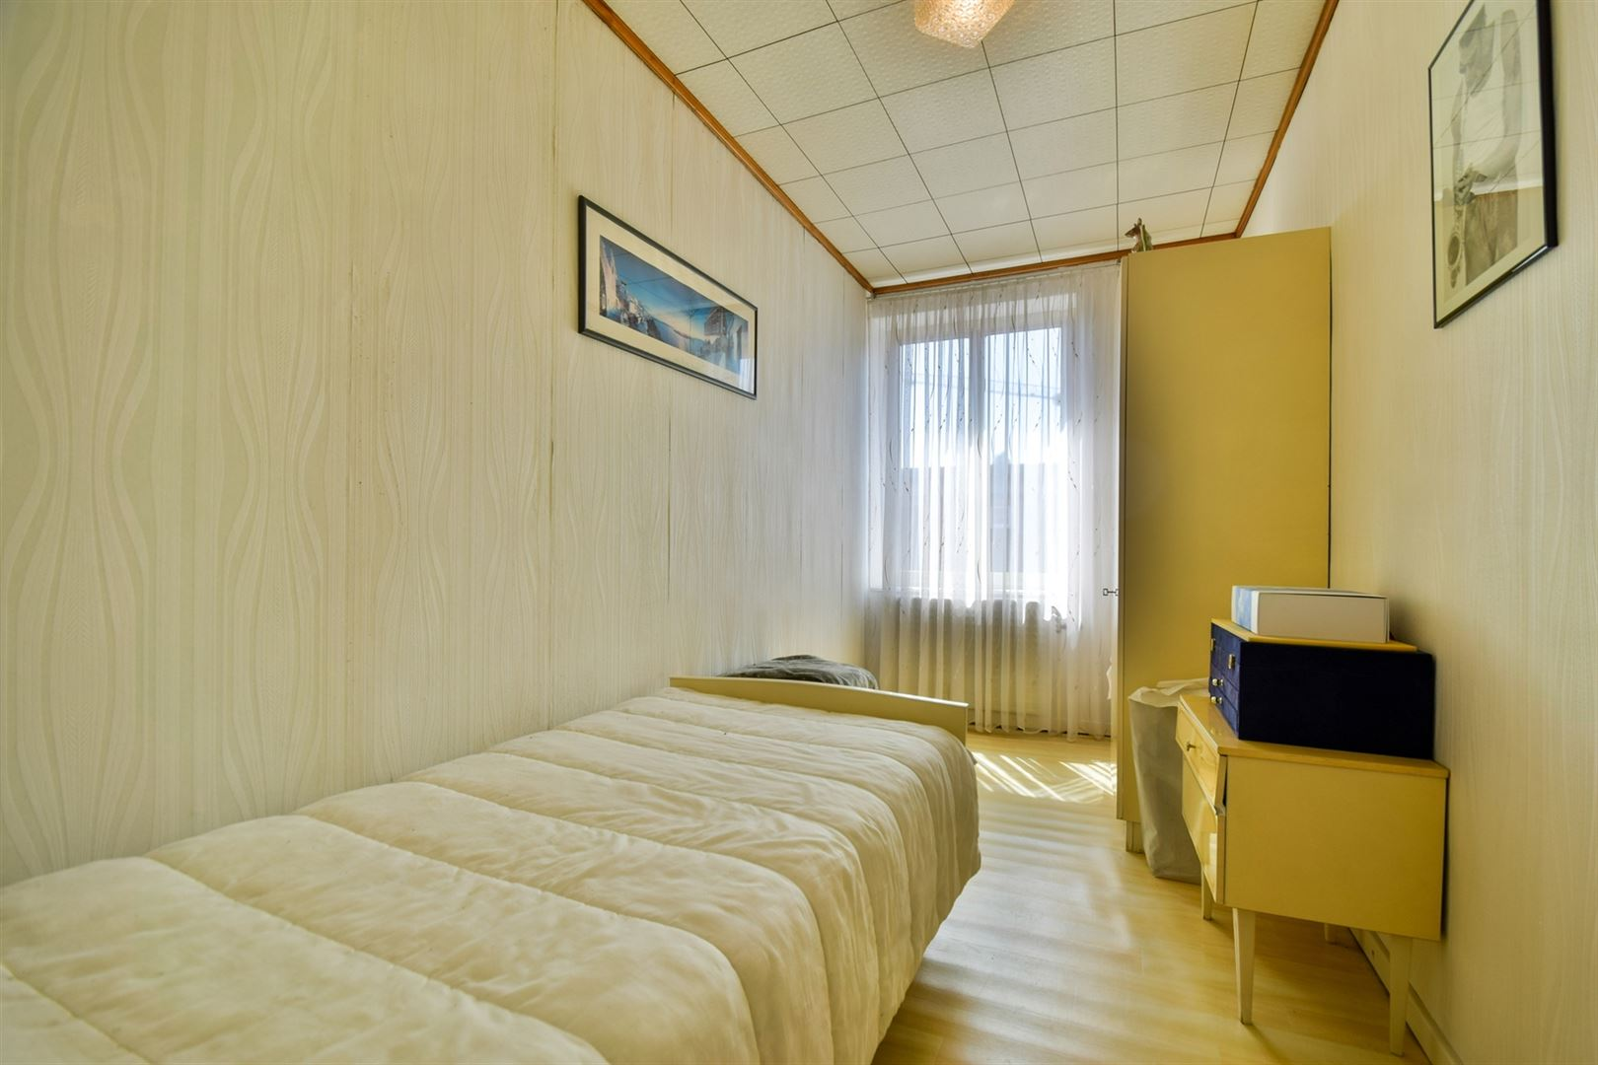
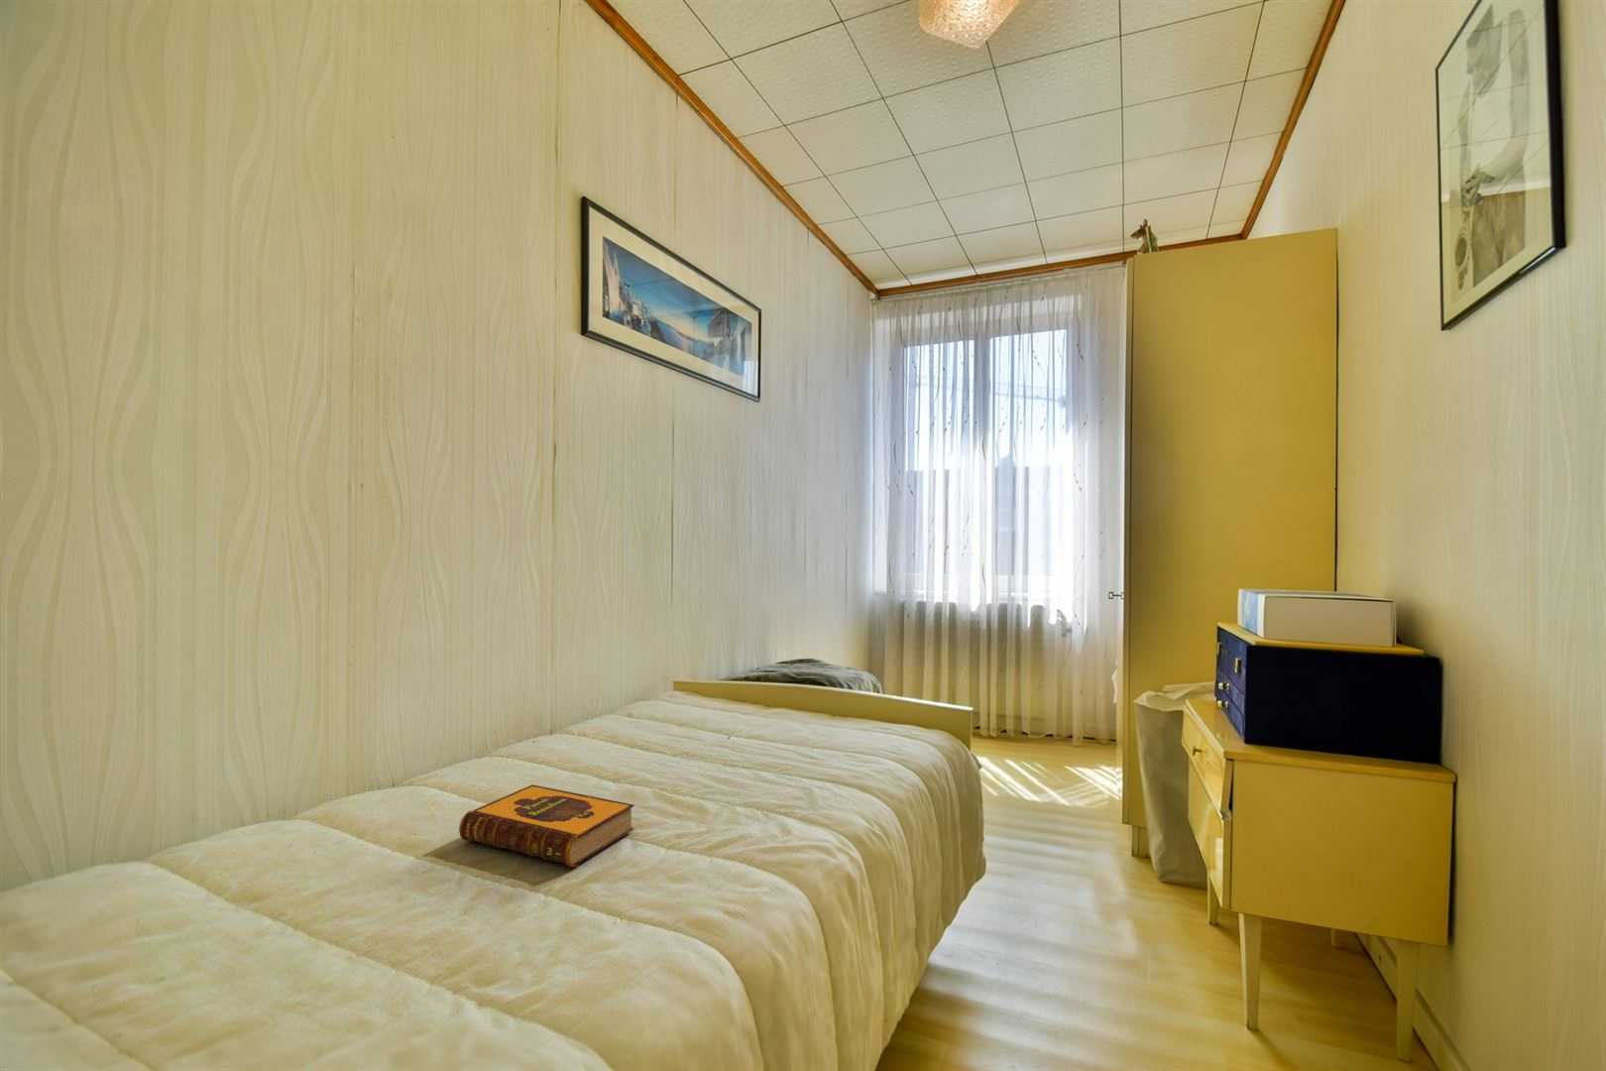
+ hardback book (547, 824)
